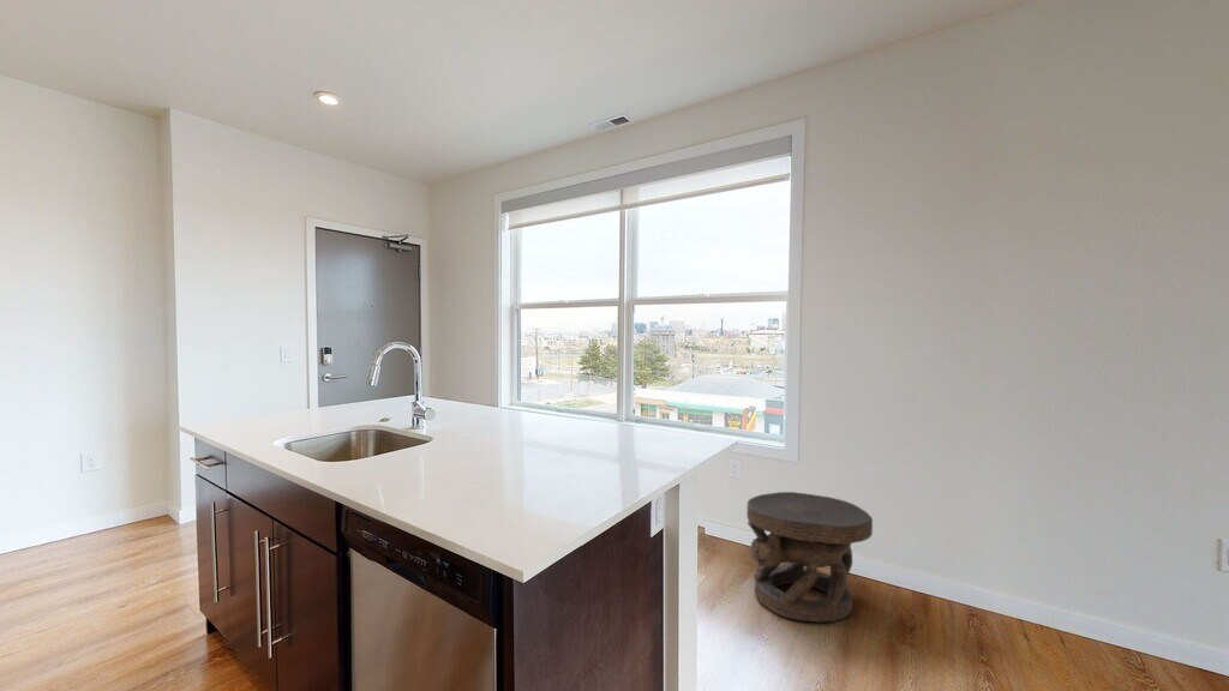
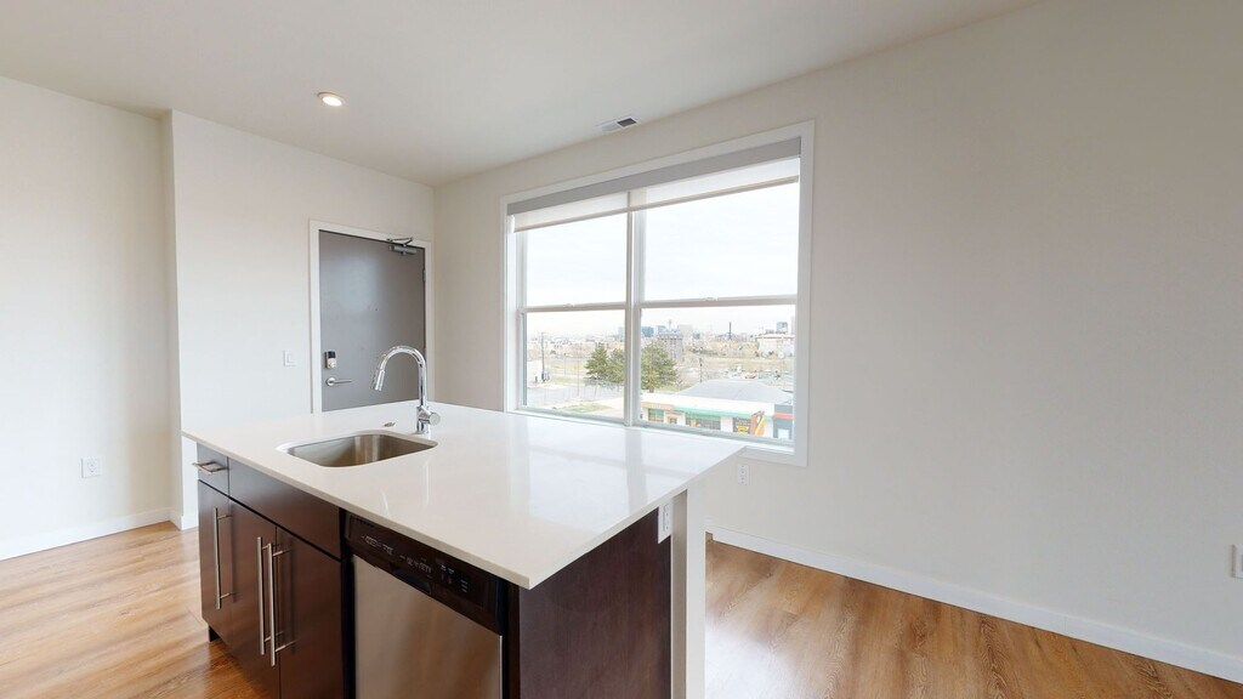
- carved stool (803, 551)
